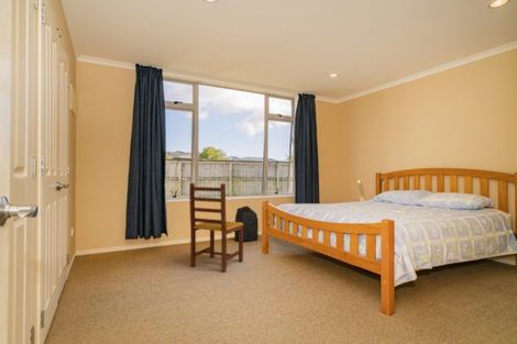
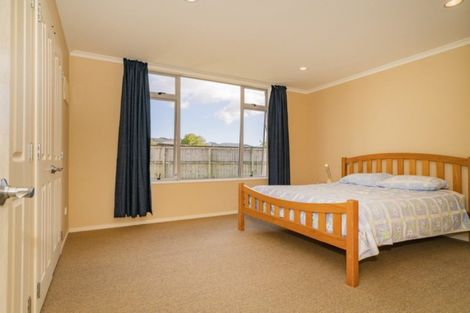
- backpack (245, 222)
- chair (217, 223)
